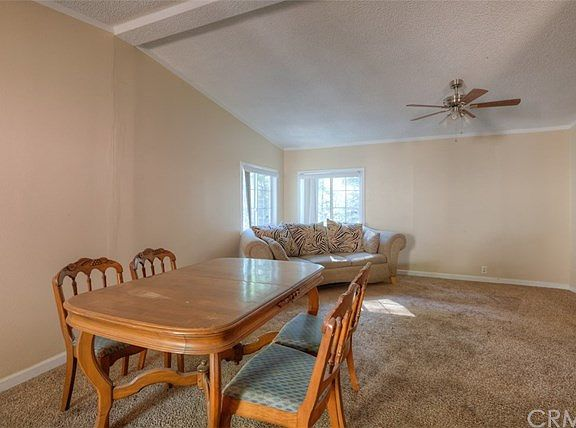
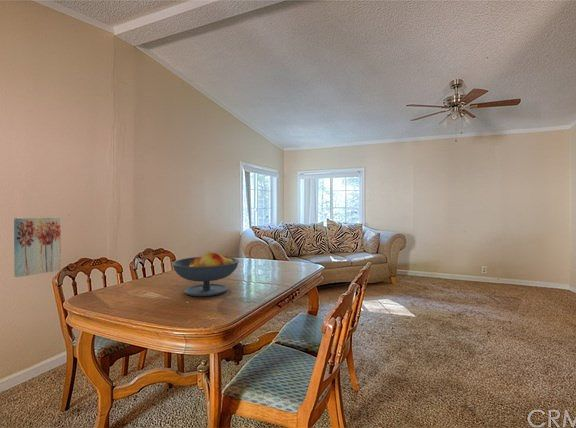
+ wall art (38, 245)
+ fruit bowl (206, 270)
